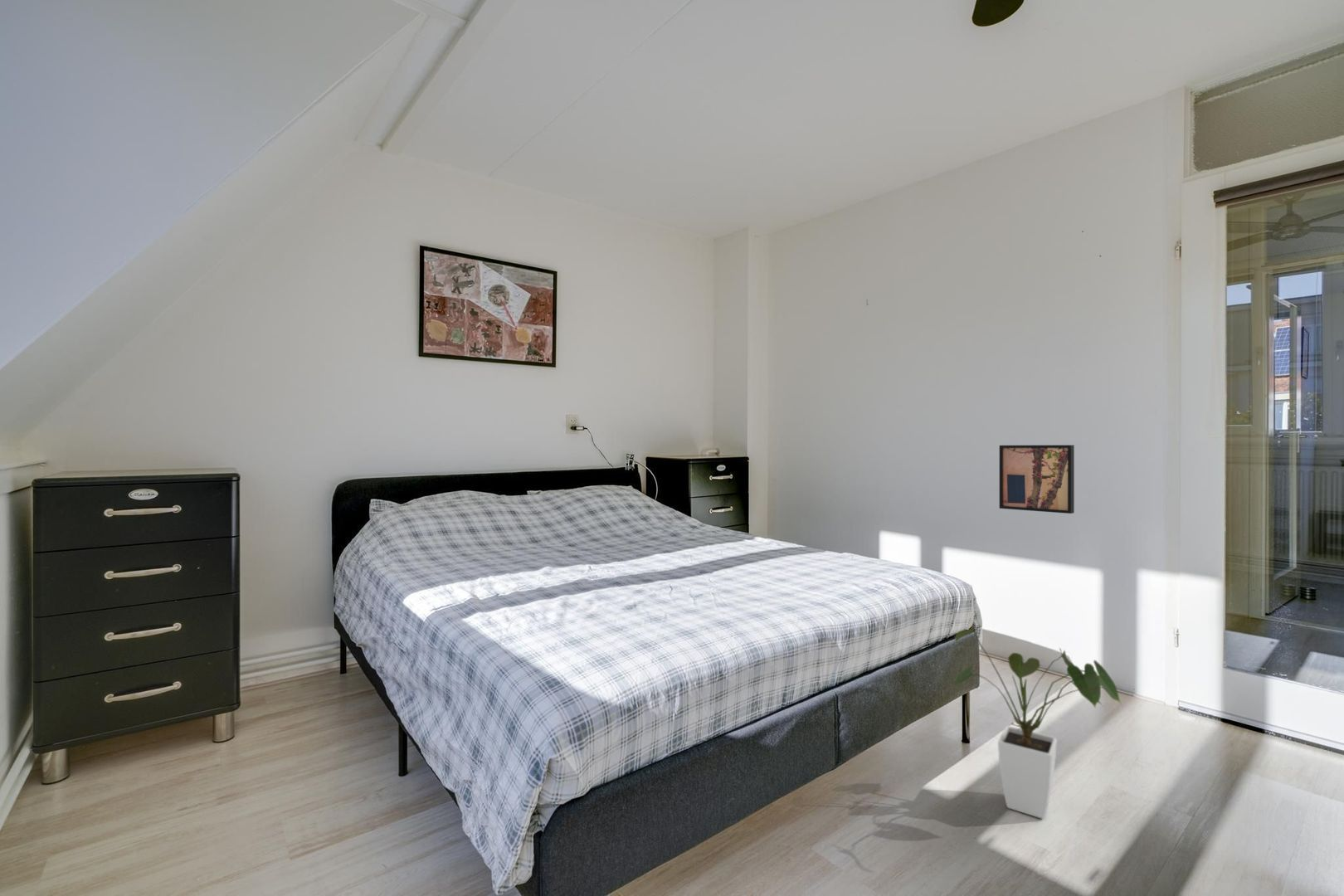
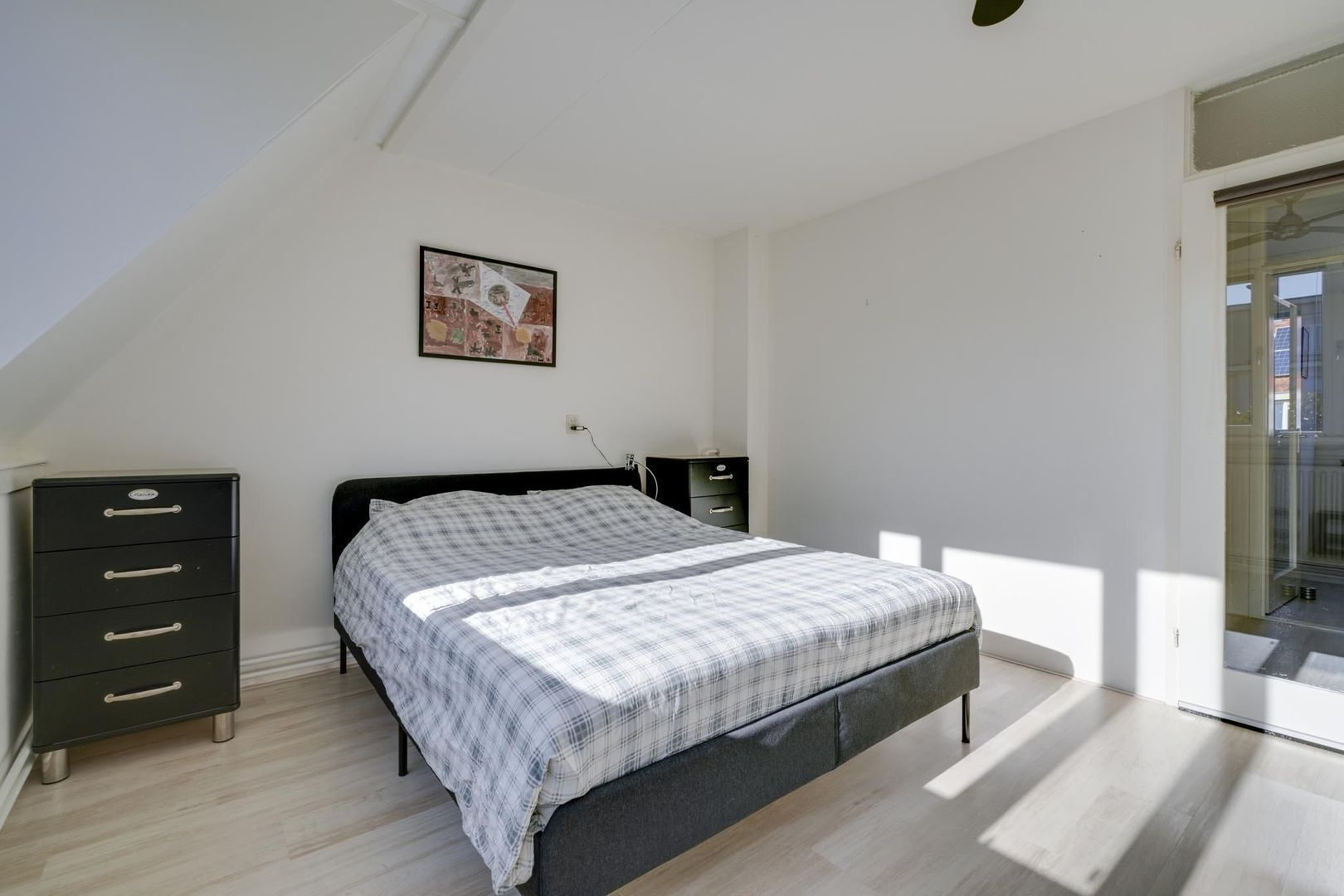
- house plant (1027, 728)
- wall art (1035, 478)
